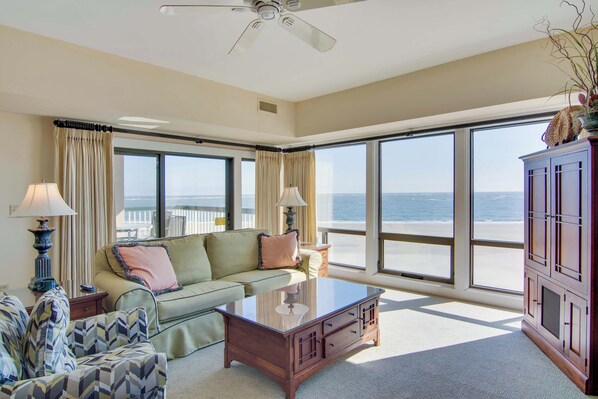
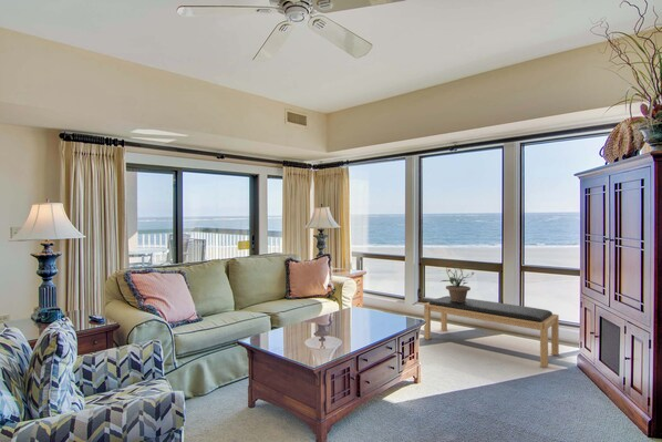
+ potted plant (456, 281)
+ bench (486, 320)
